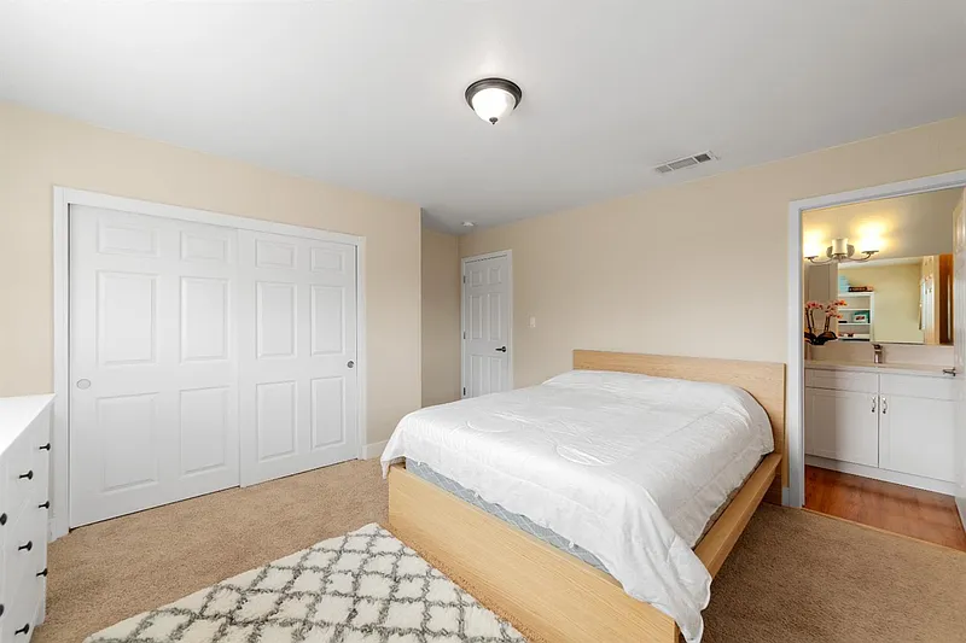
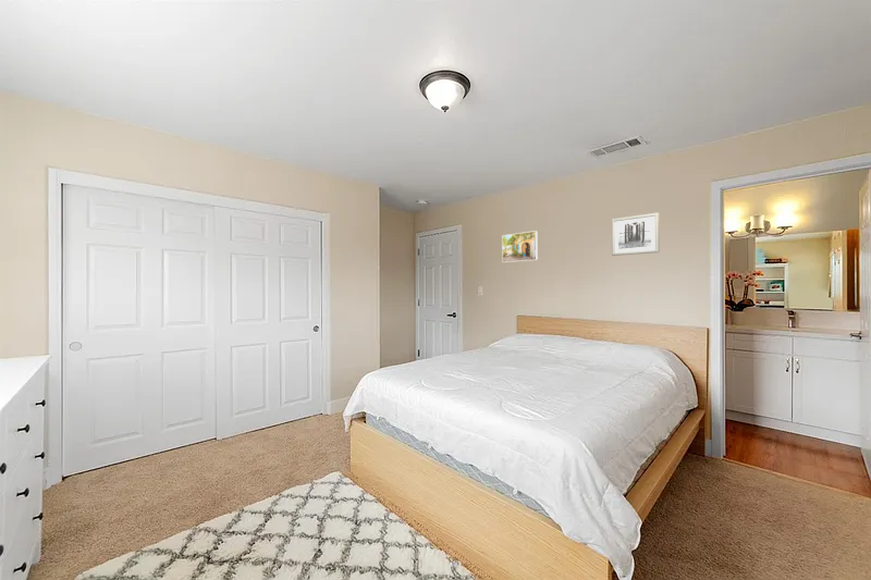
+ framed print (518, 247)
+ wall art (634, 235)
